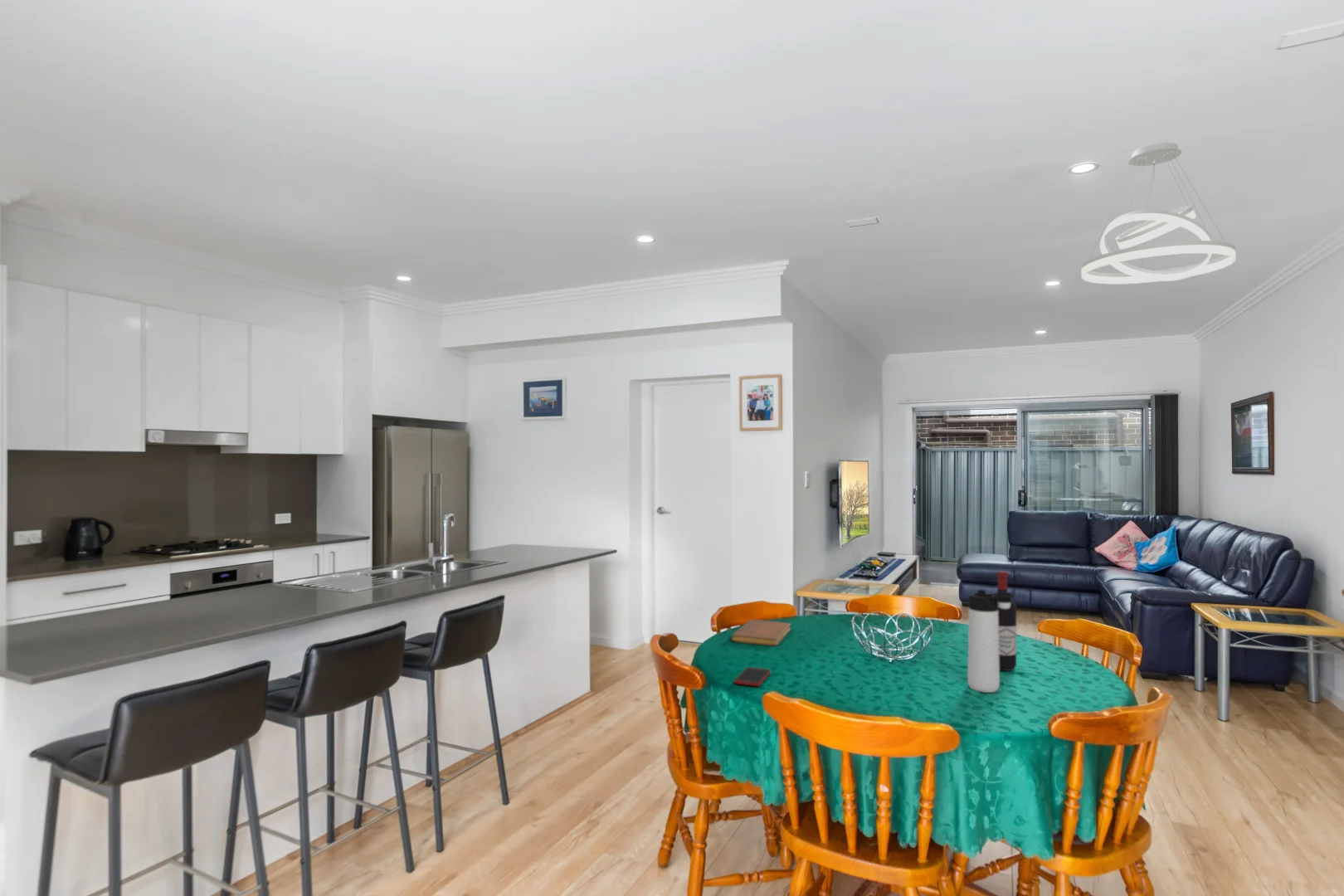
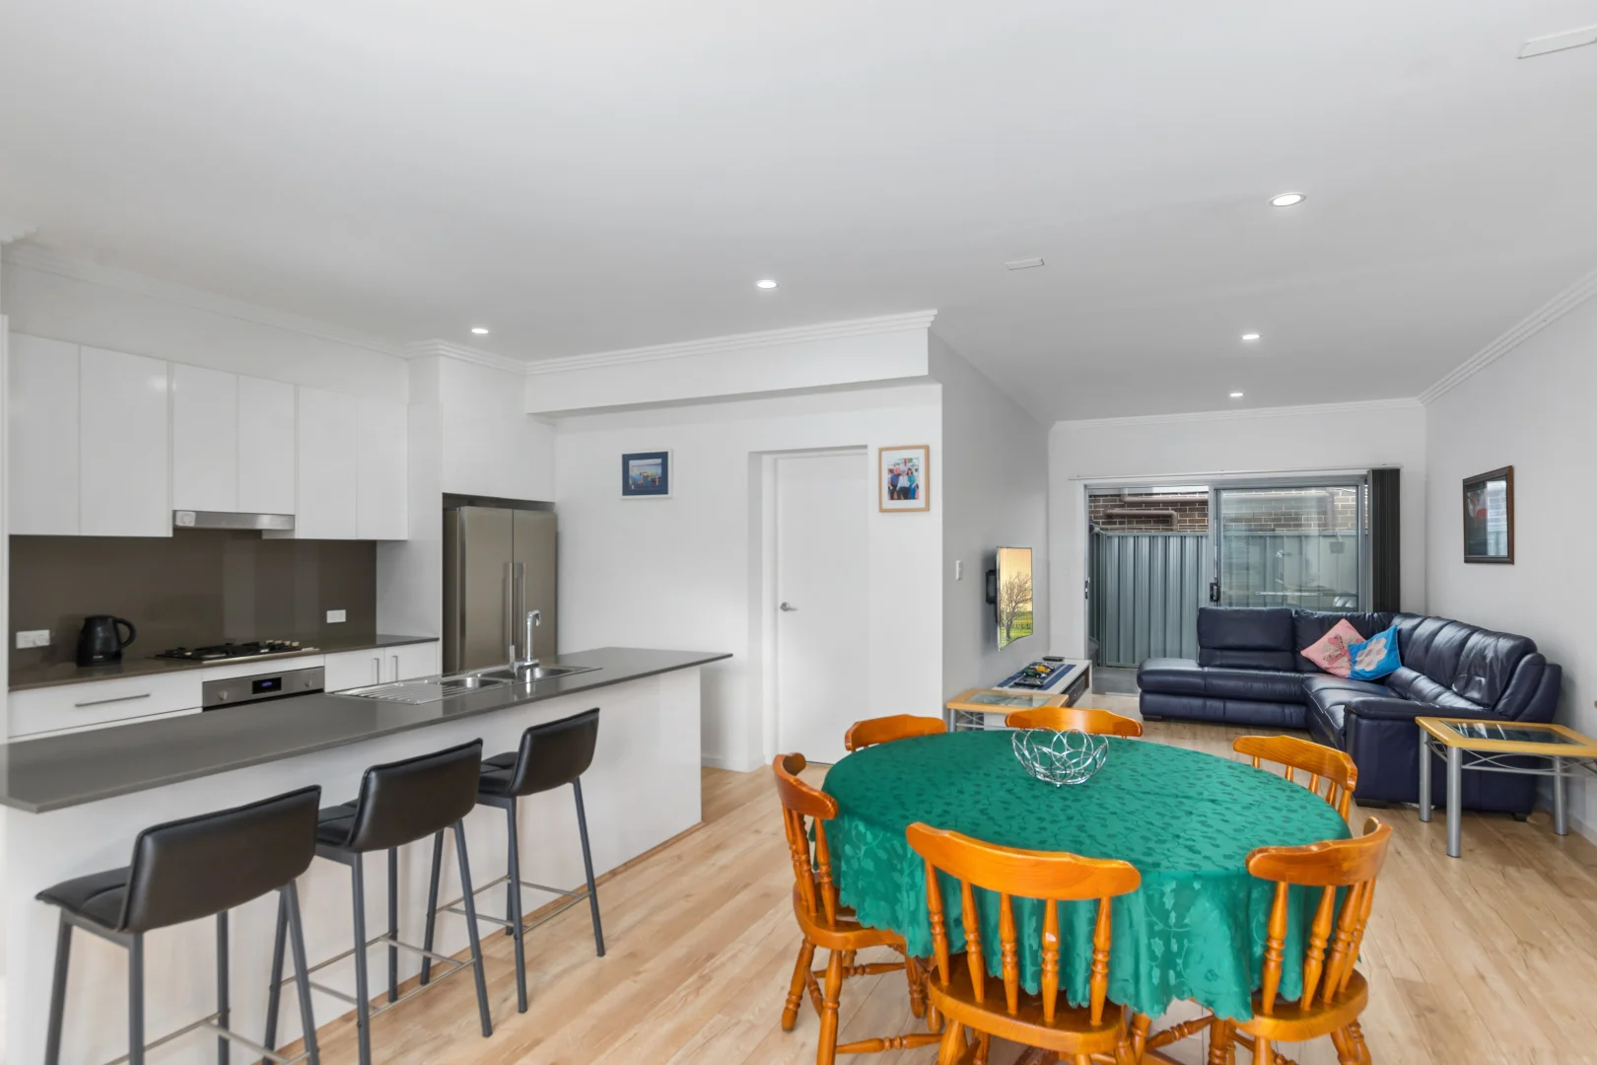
- wine bottle (1002, 620)
- pendant light (1154, 213)
- cell phone (752, 676)
- thermos bottle (991, 640)
- notebook (762, 631)
